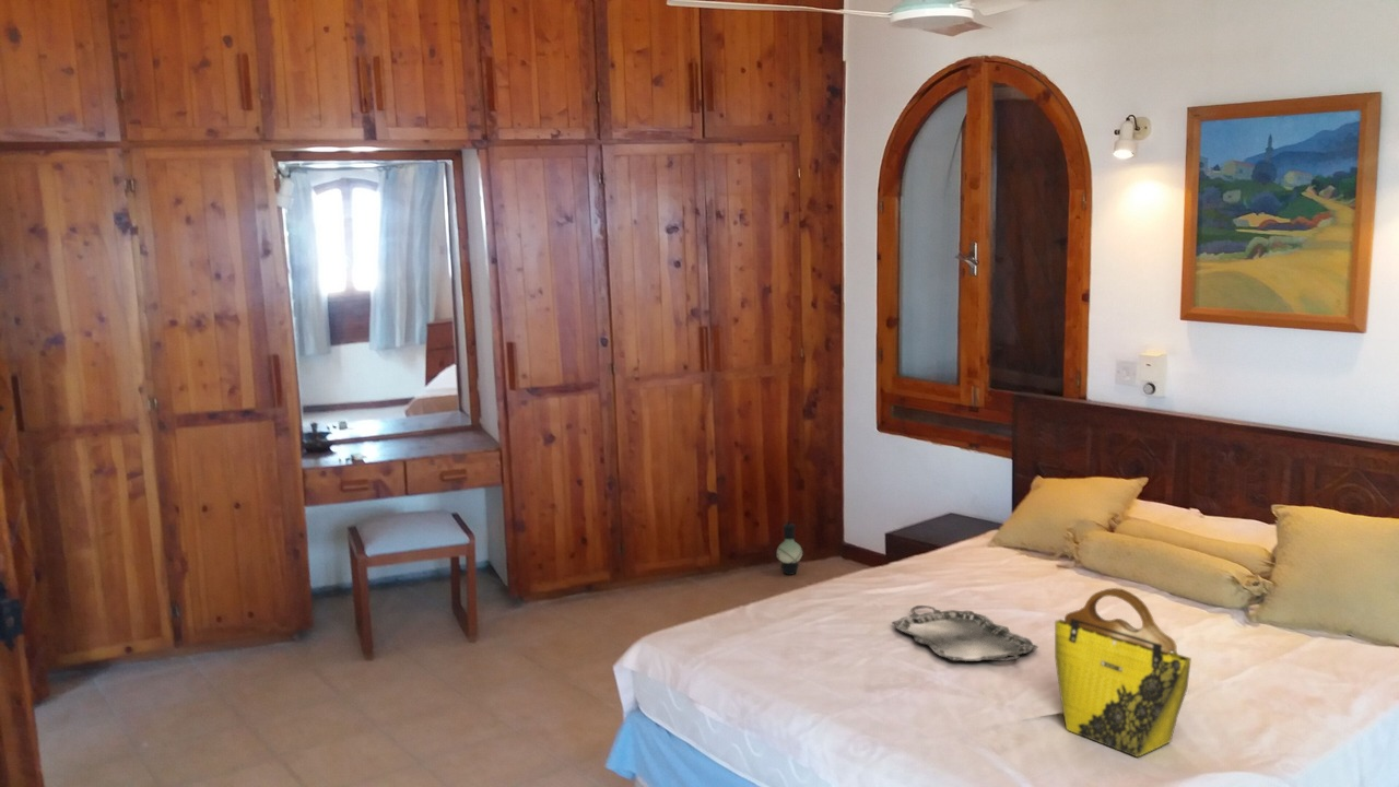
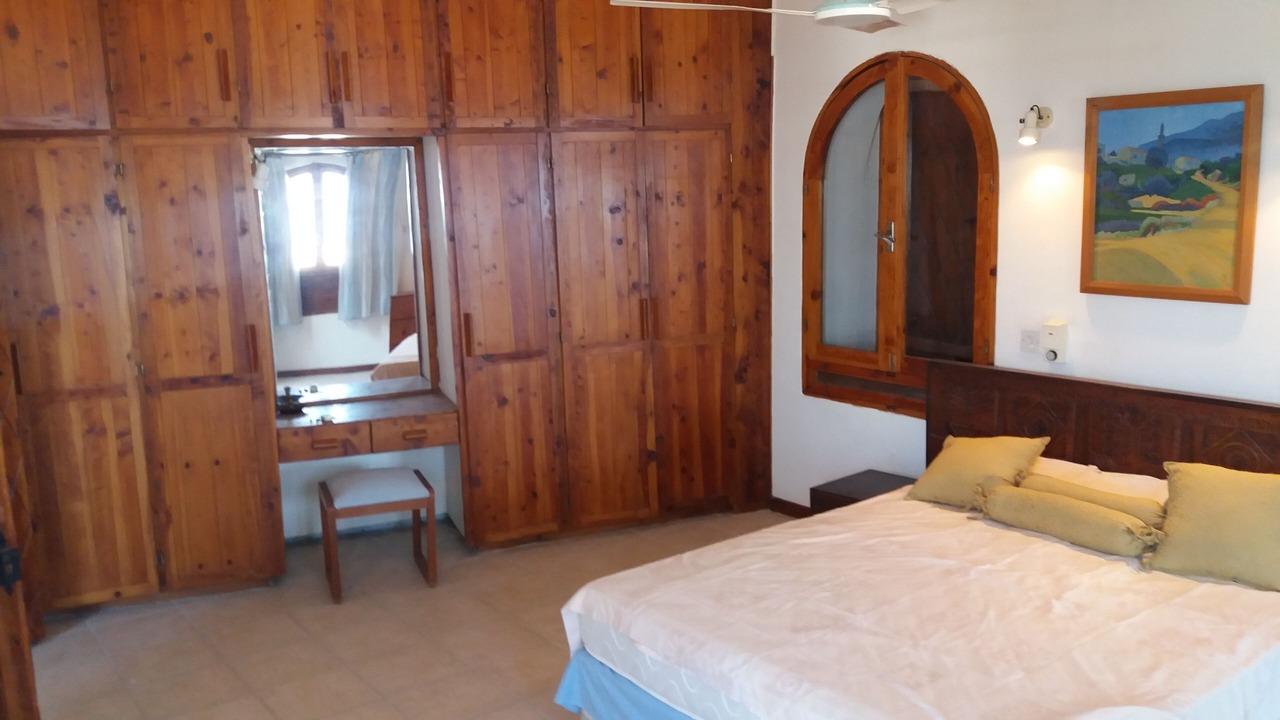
- tote bag (1118, 662)
- lantern (789, 543)
- serving tray (962, 634)
